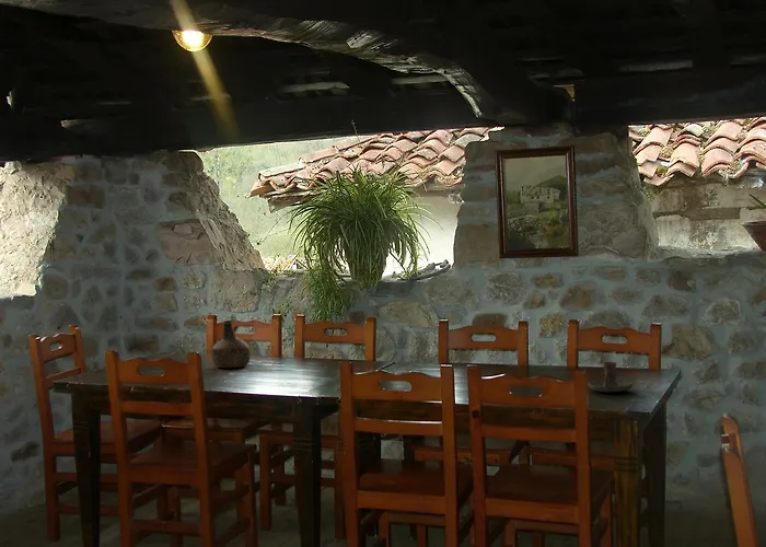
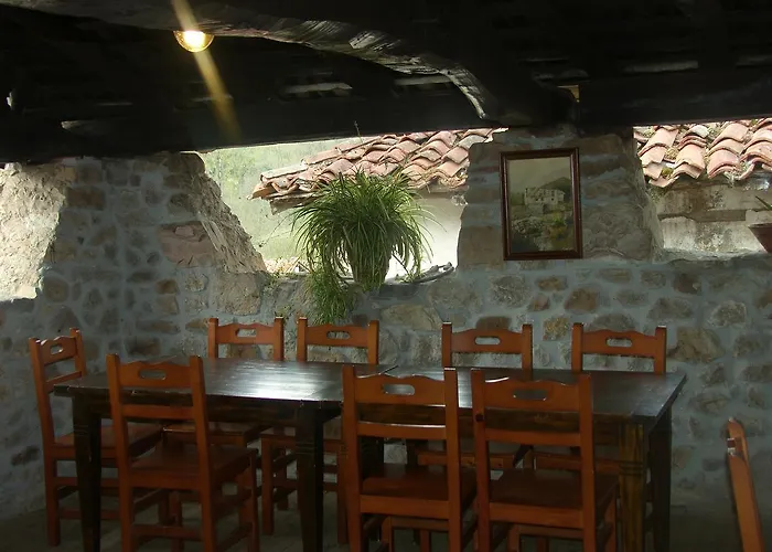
- candle holder (610, 377)
- bottle (230, 344)
